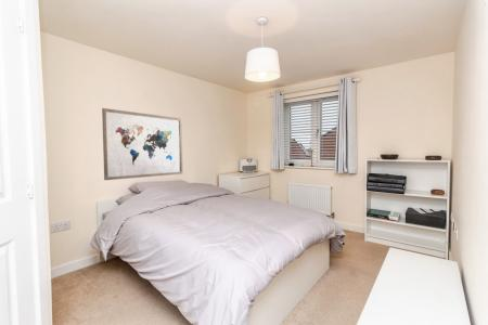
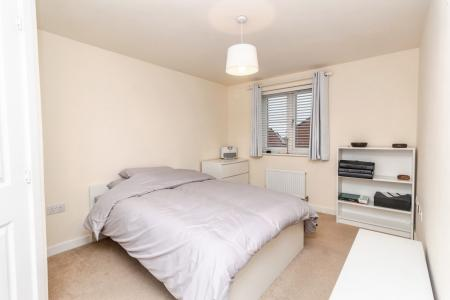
- wall art (147, 145)
